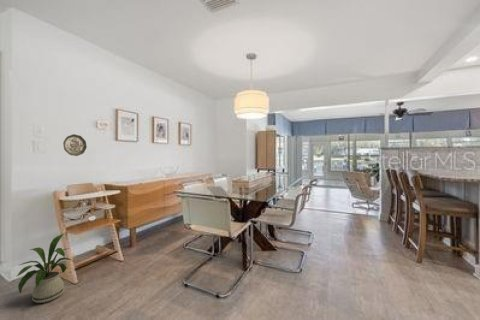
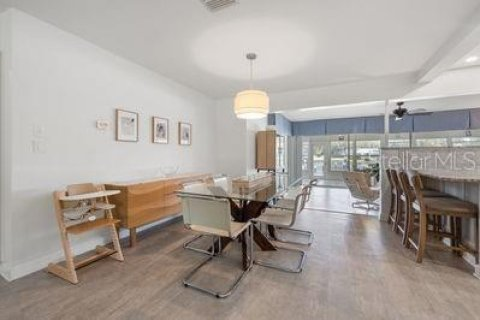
- house plant (41, 271)
- decorative plate (74, 145)
